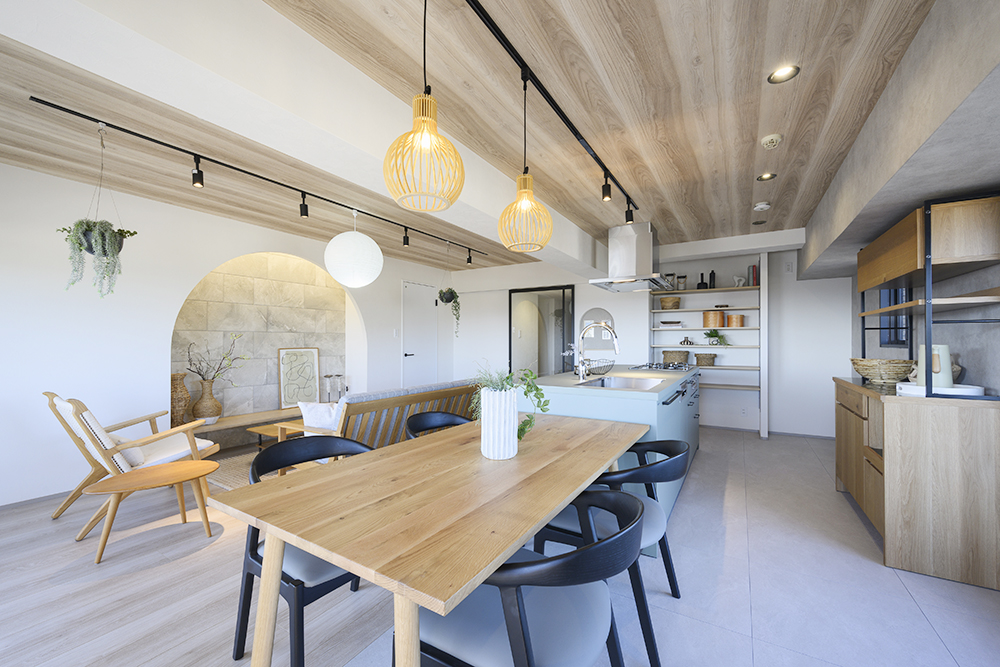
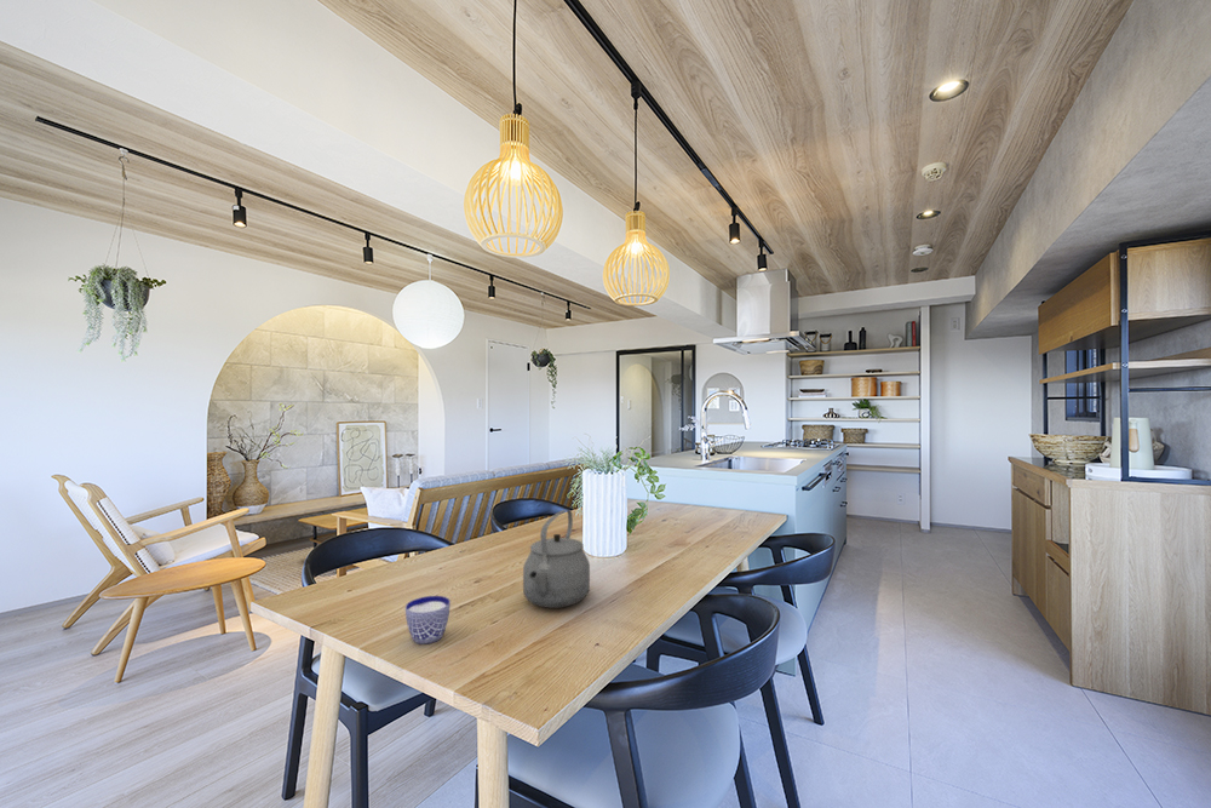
+ cup (431, 618)
+ tea kettle (552, 560)
